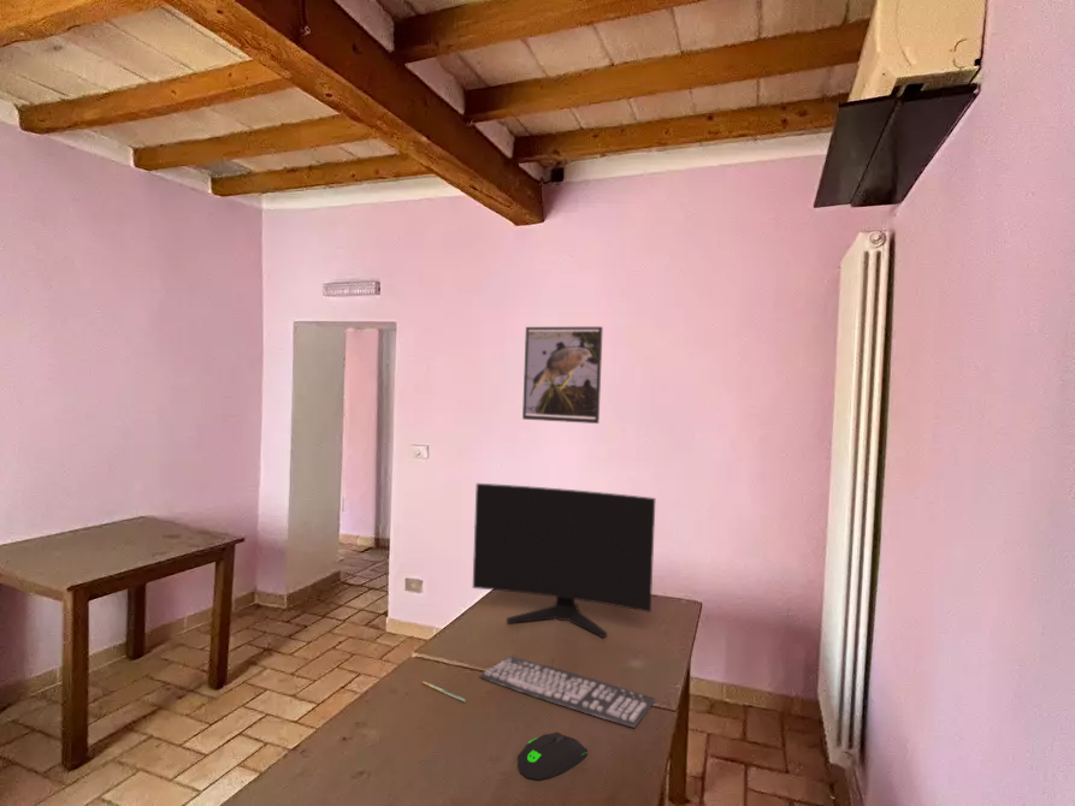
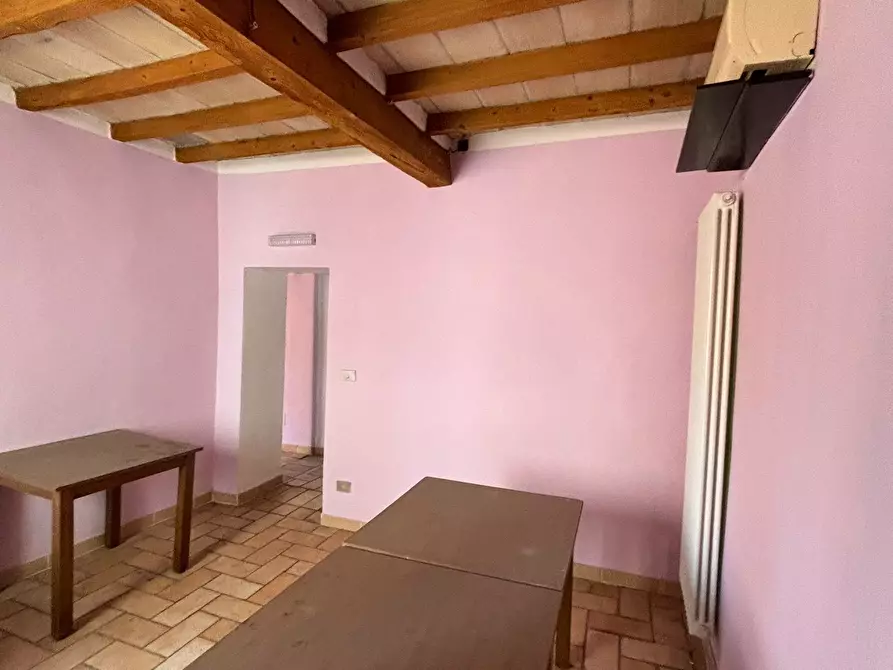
- pen (443, 691)
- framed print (561, 374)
- computer monitor (563, 553)
- keyboard (565, 686)
- computer mouse (548, 748)
